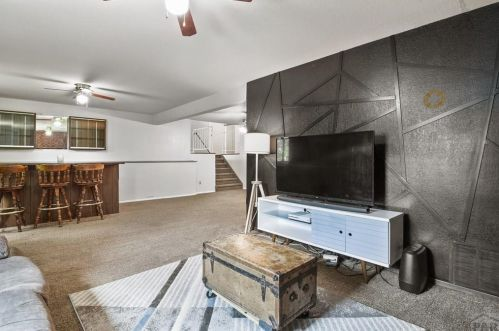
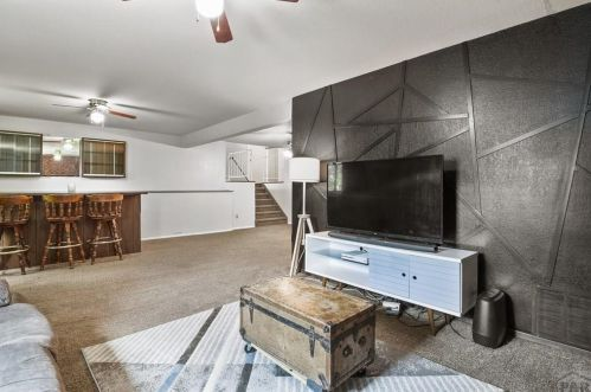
- decorative medallion (434, 99)
